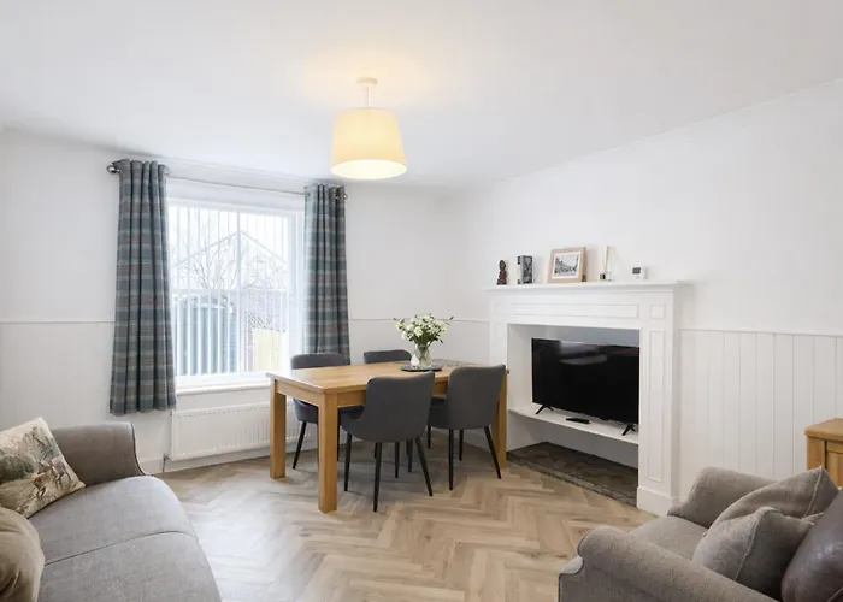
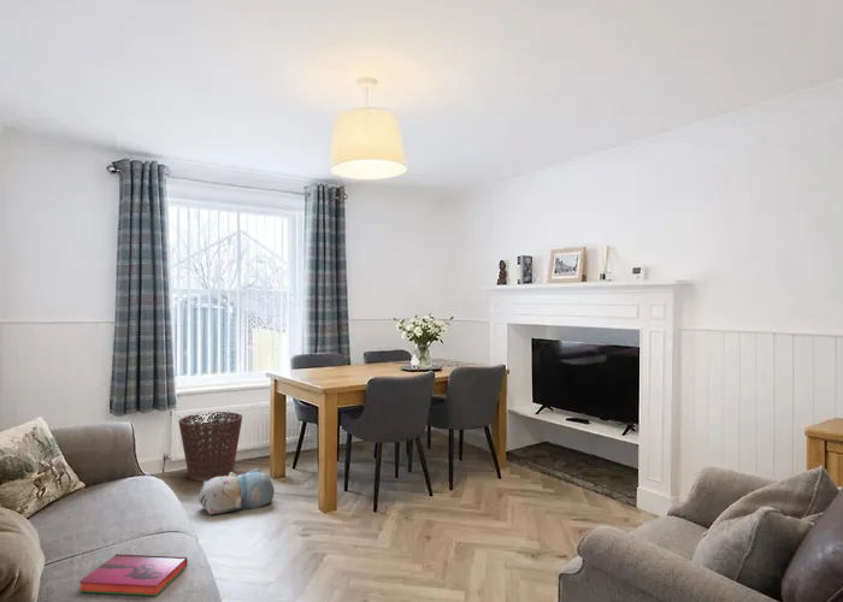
+ plush toy (236, 490)
+ hardback book (135, 573)
+ basket (211, 445)
